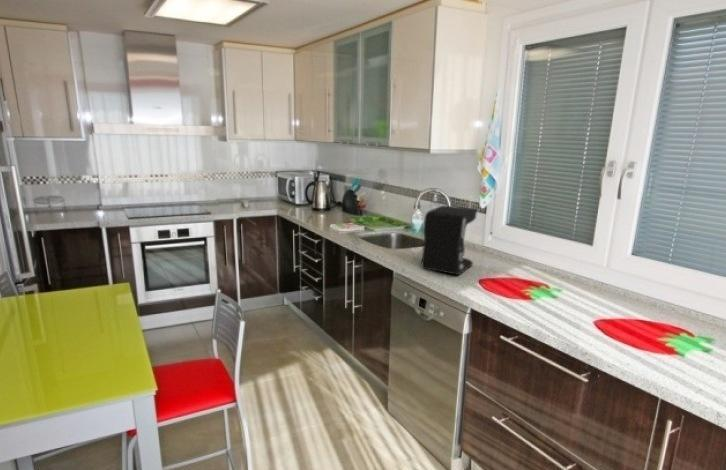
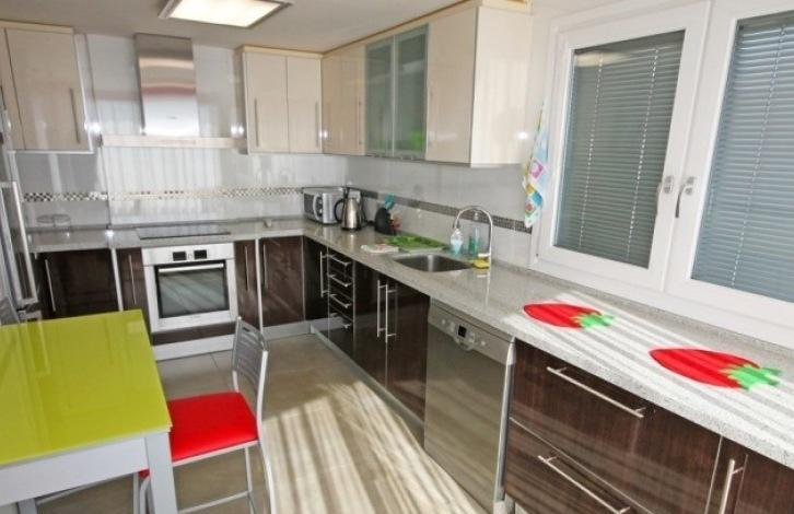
- coffee maker (451, 238)
